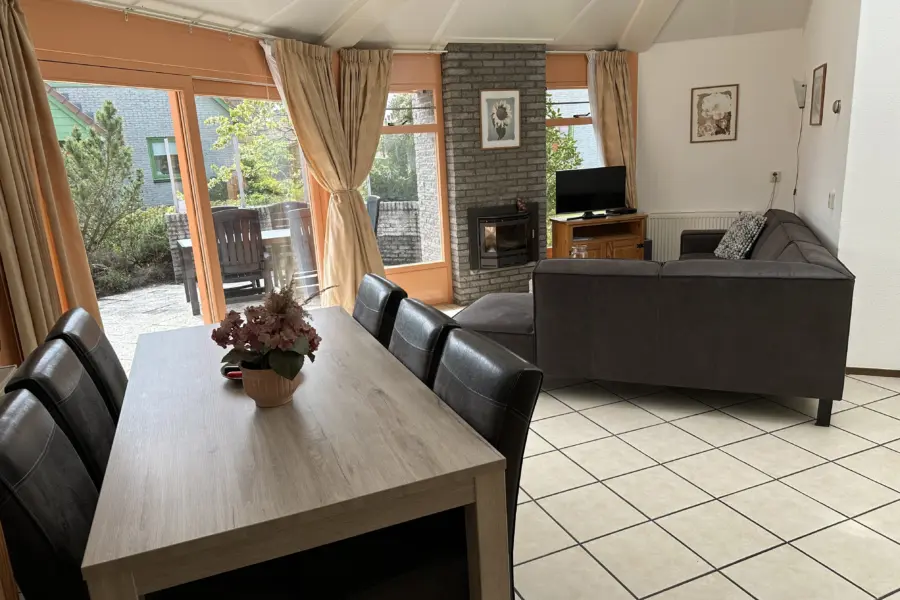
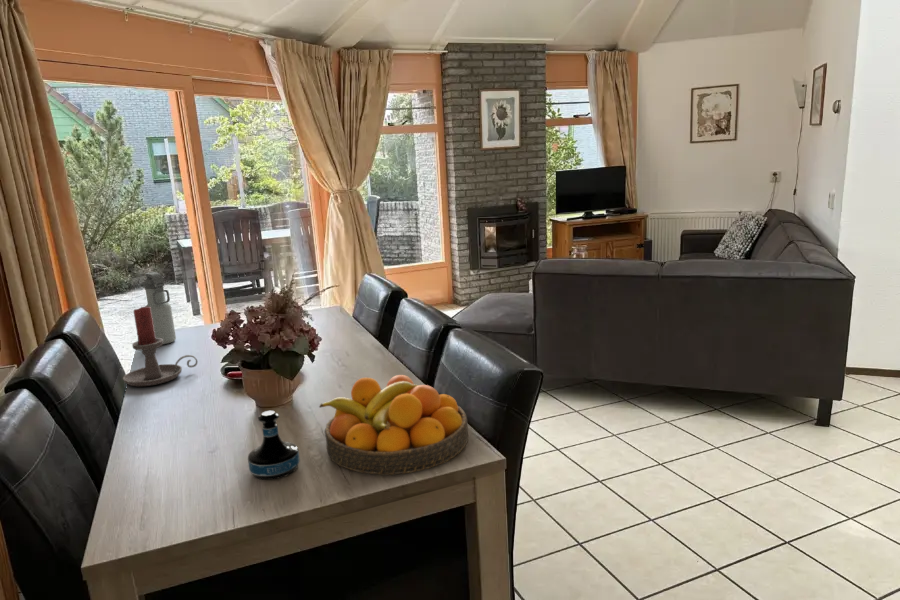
+ candle holder (156, 341)
+ fruit bowl (396, 412)
+ tequila bottle (271, 441)
+ water bottle (157, 307)
